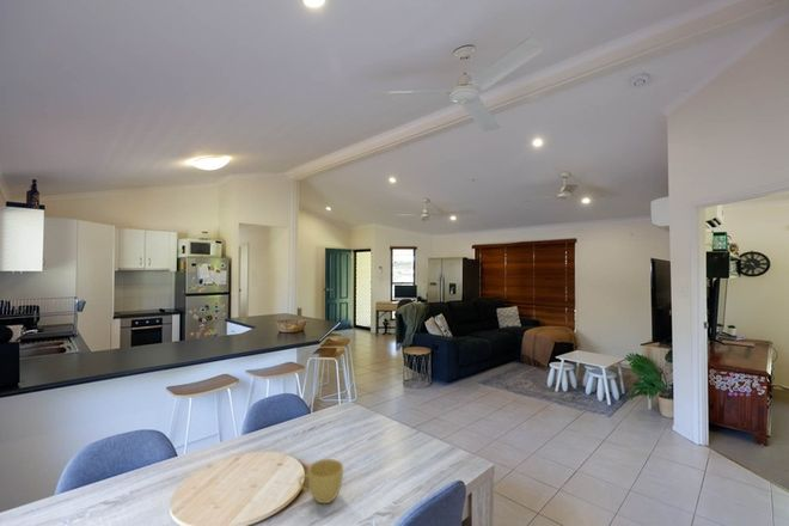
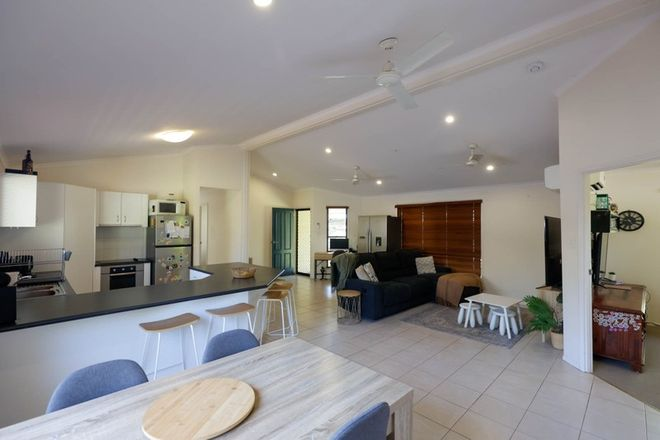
- cup (320, 483)
